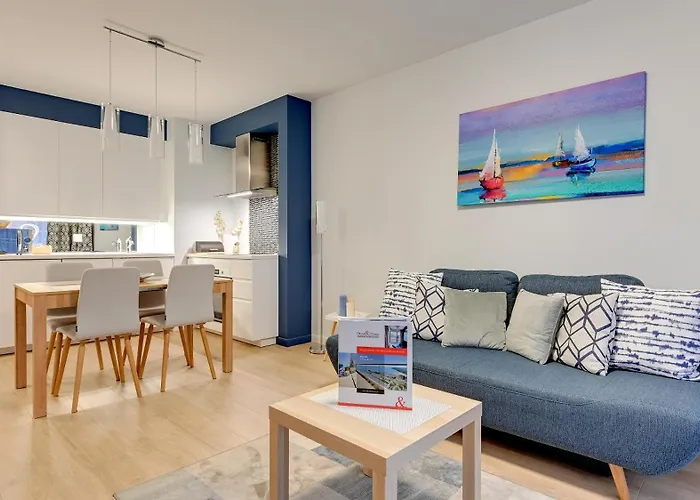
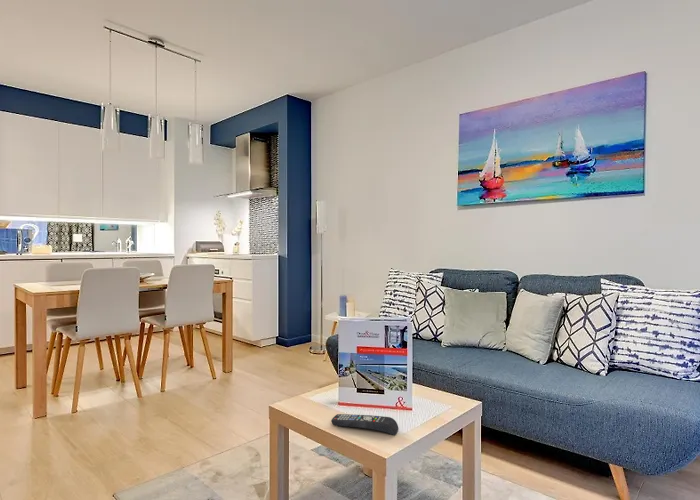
+ remote control (364, 422)
